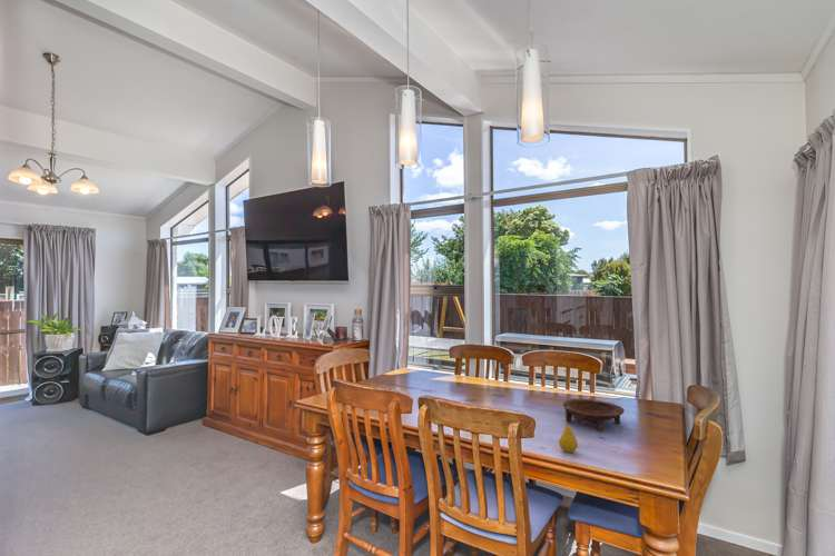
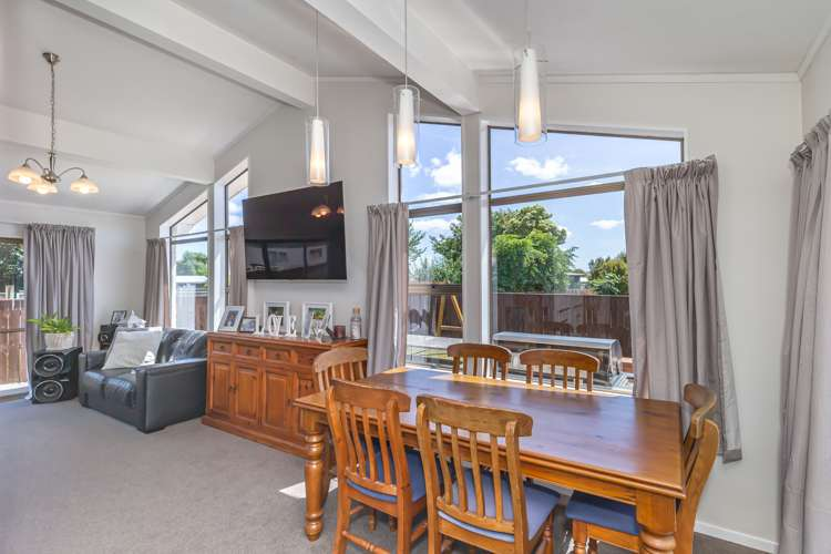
- fruit (568, 435)
- bowl (592, 414)
